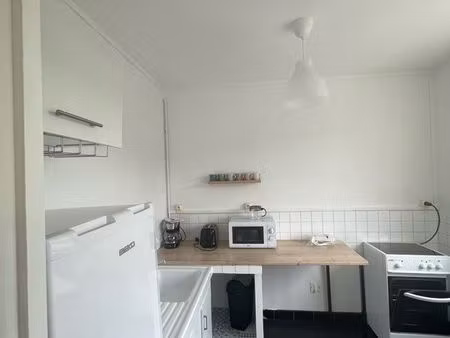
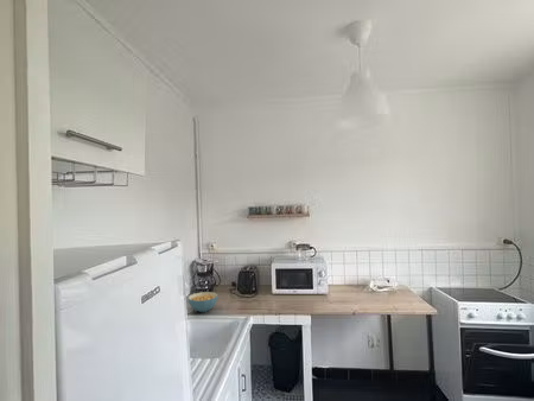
+ cereal bowl (203, 303)
